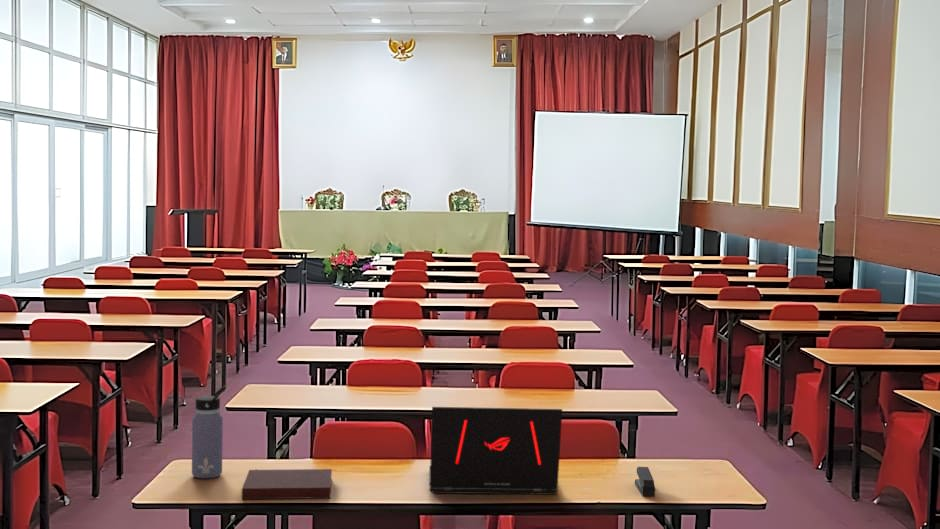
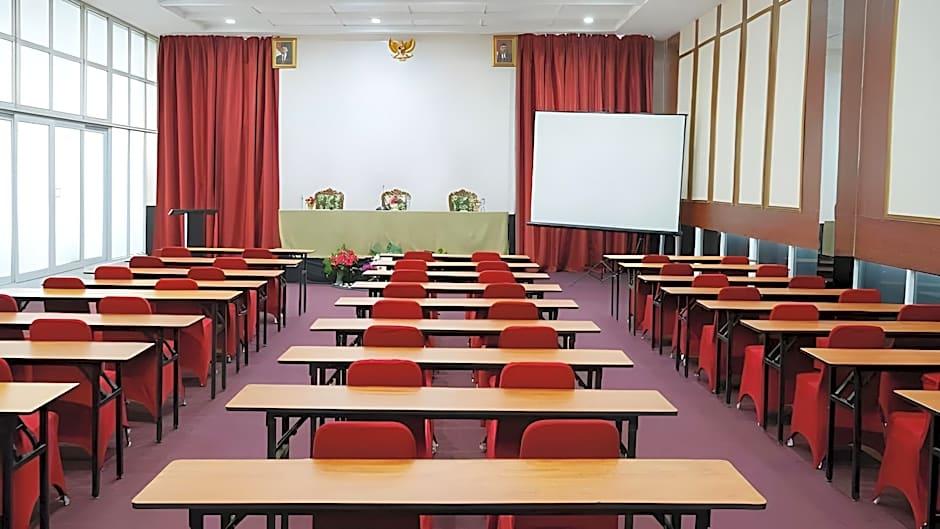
- stapler (644, 480)
- water bottle (208, 430)
- notebook (288, 483)
- laptop (492, 441)
